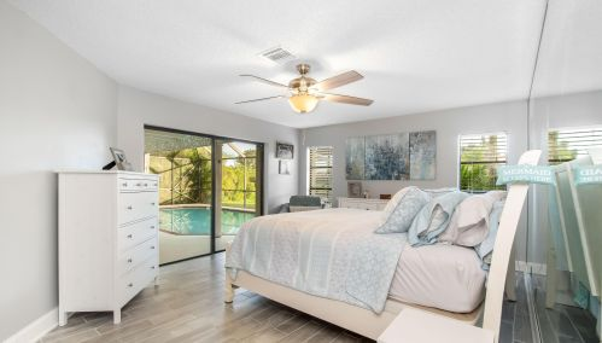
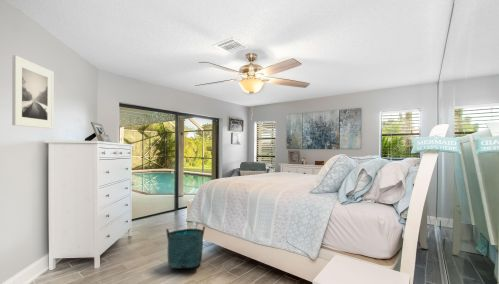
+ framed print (35, 95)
+ storage basket (186, 247)
